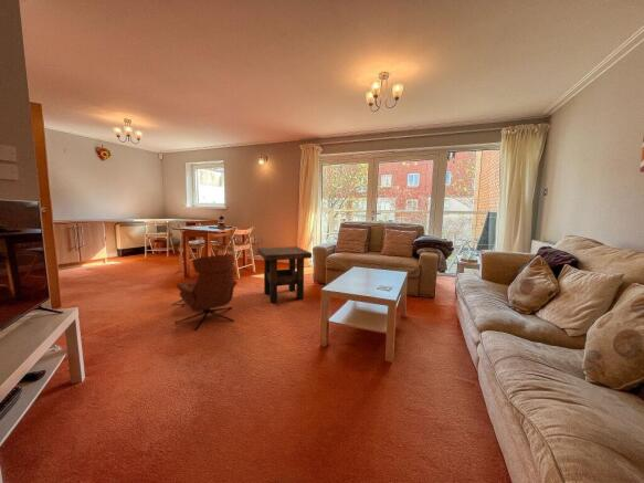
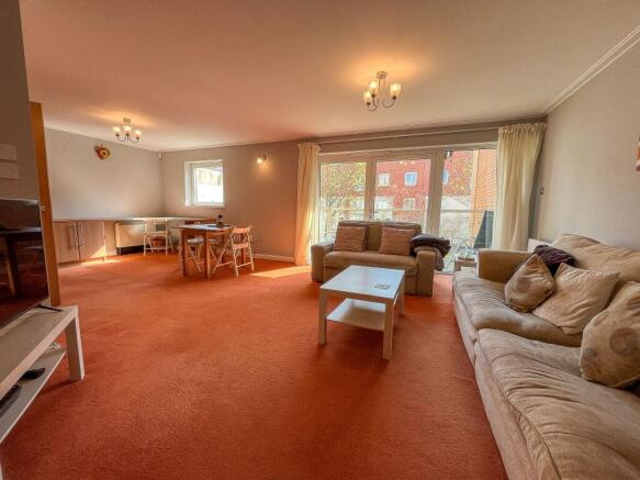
- armchair (199, 280)
- side table (283, 273)
